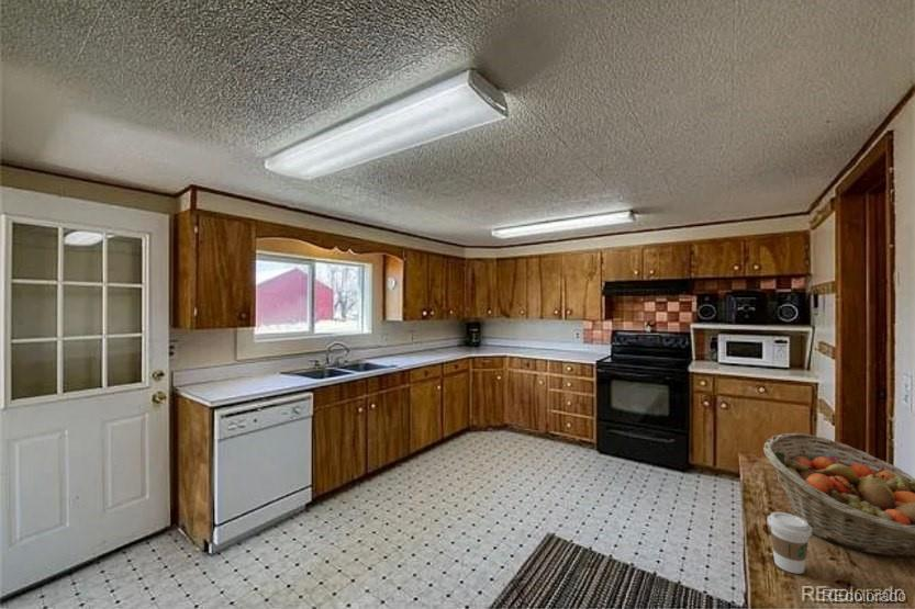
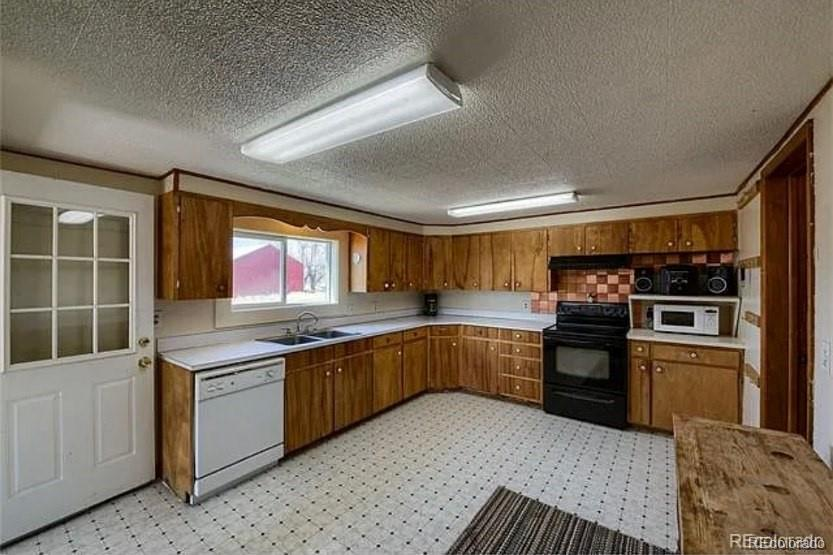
- coffee cup (789, 542)
- fruit basket (849, 488)
